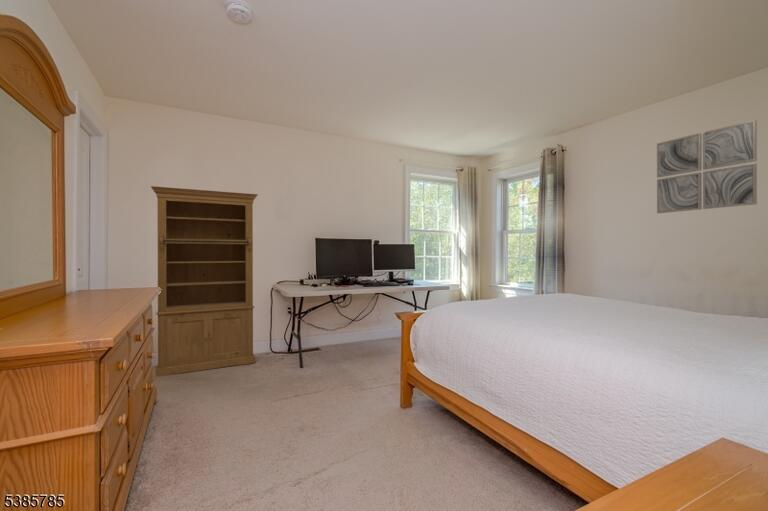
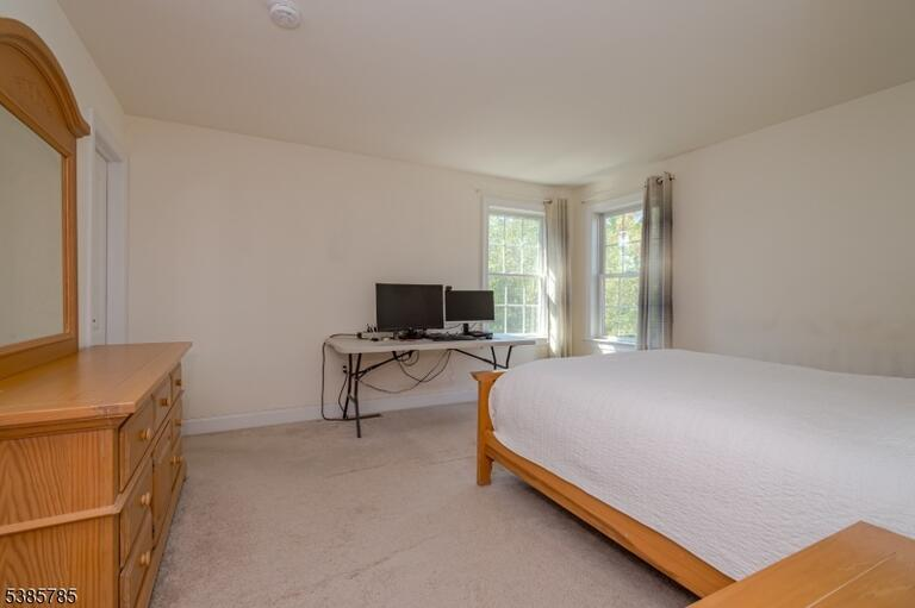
- bookcase (207, 278)
- wall art (701, 169)
